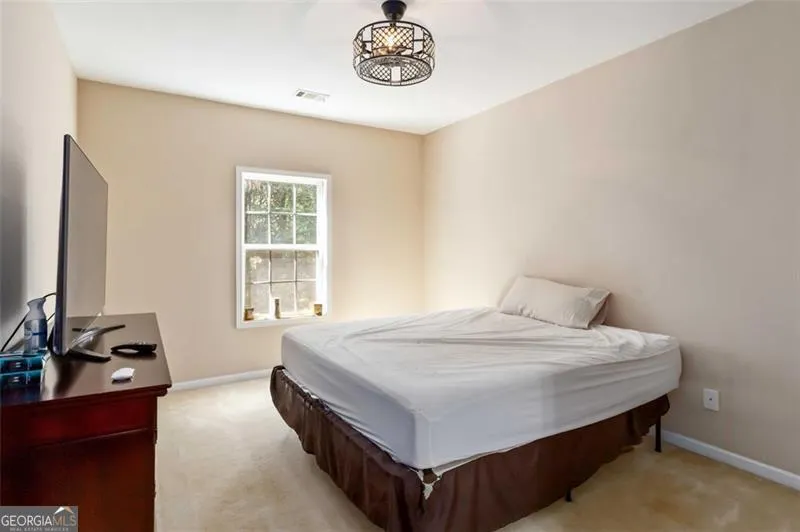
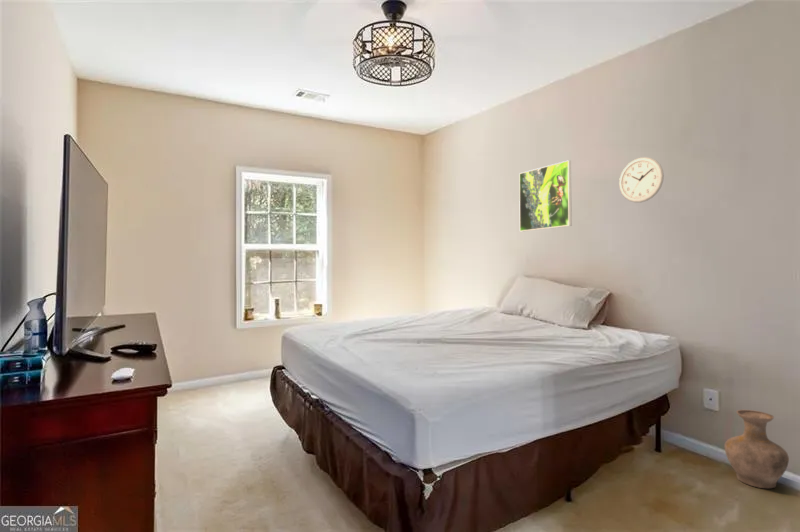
+ wall clock (639, 179)
+ vase (755, 447)
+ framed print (543, 198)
